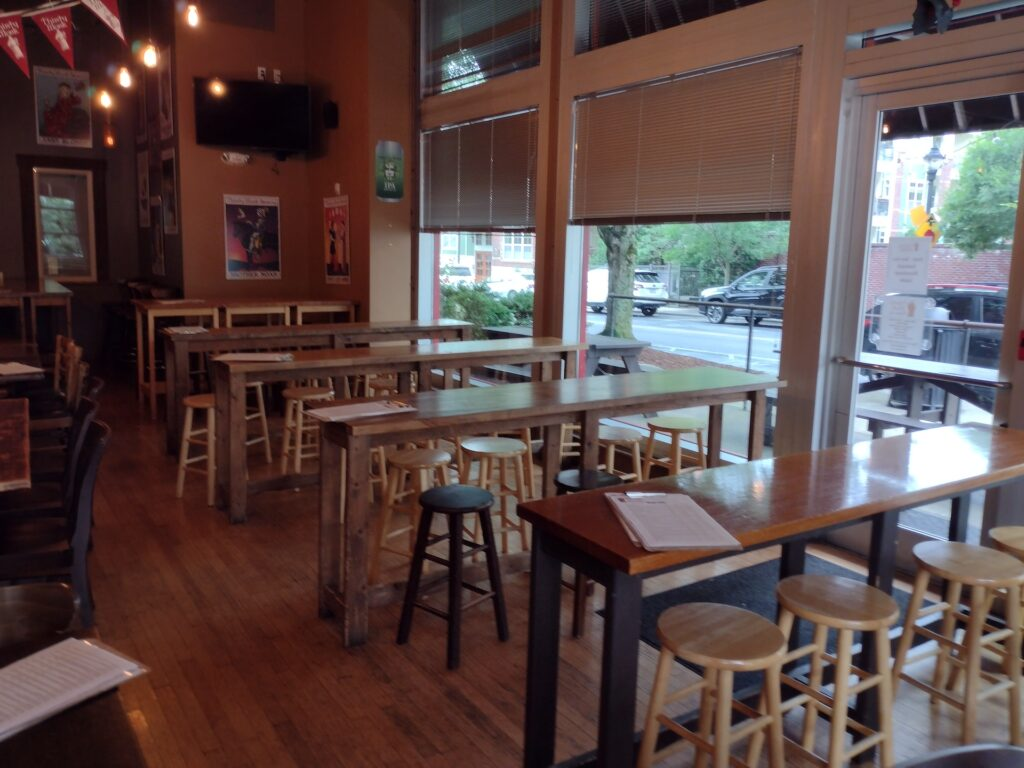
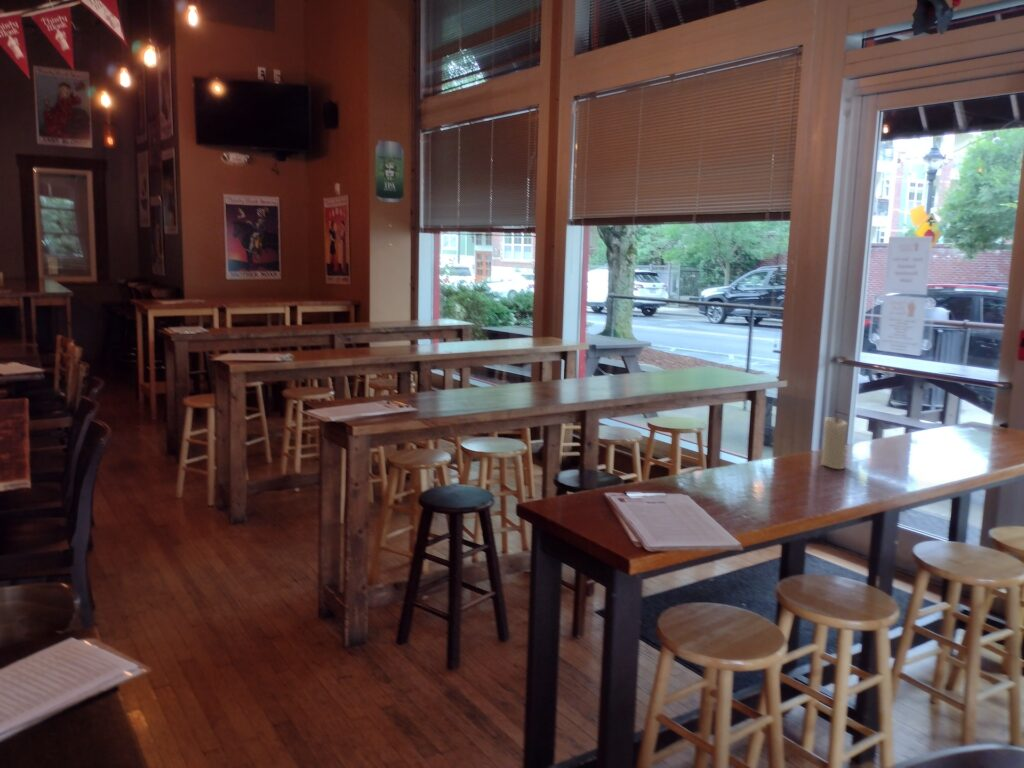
+ candle (835, 441)
